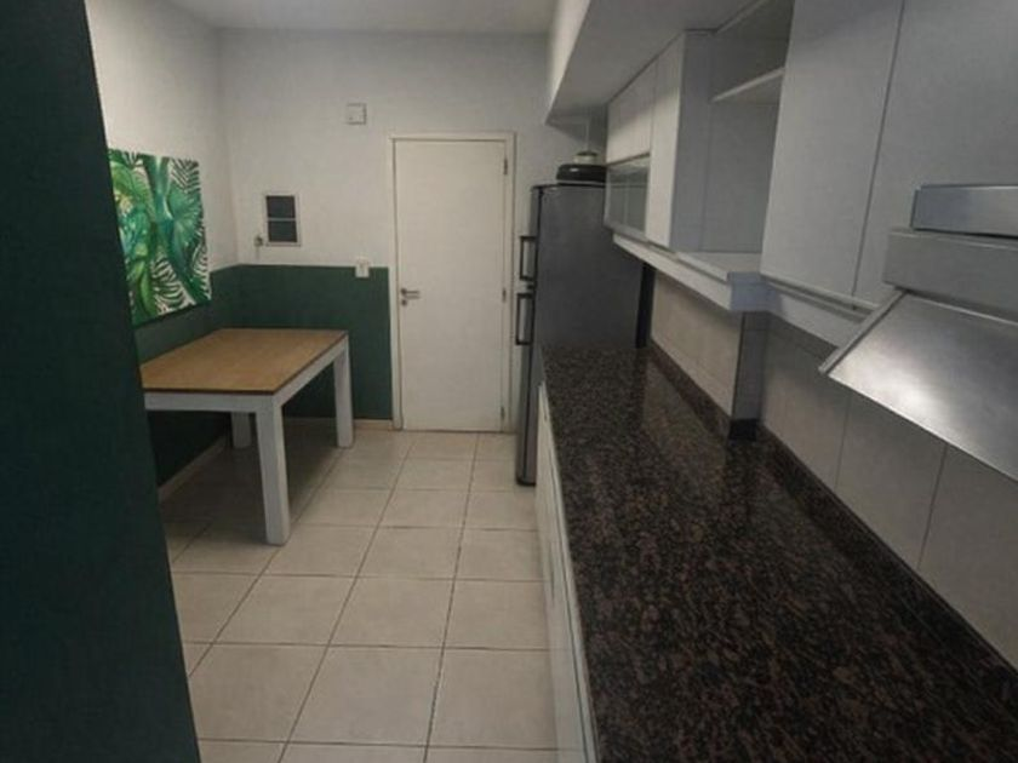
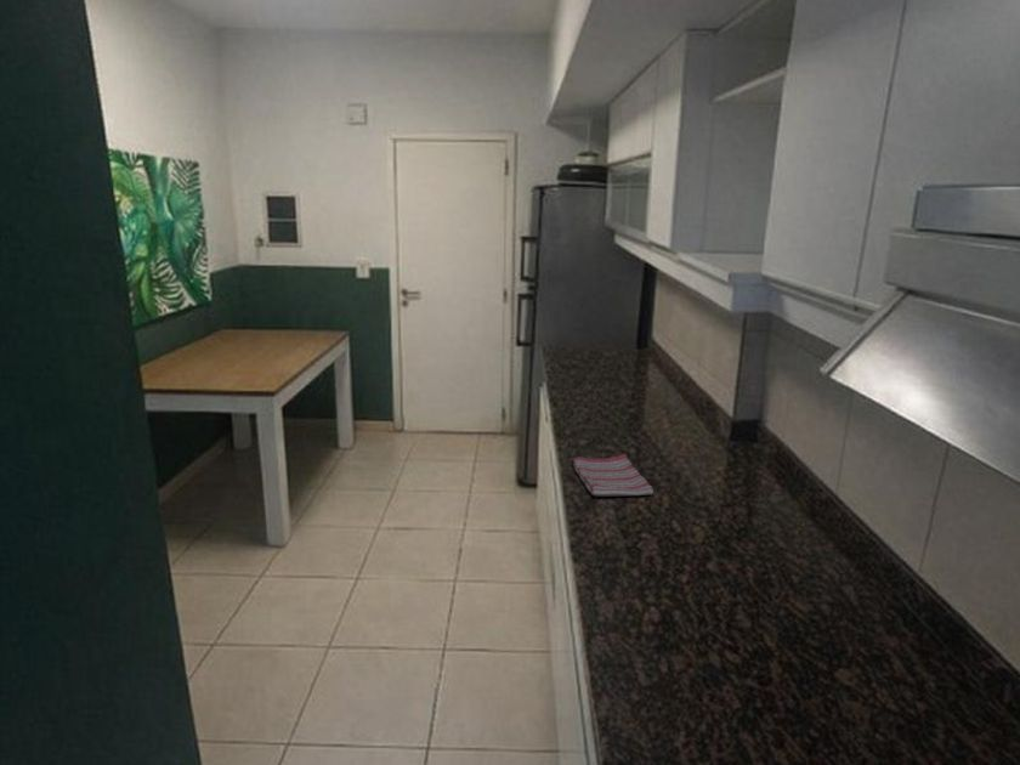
+ dish towel (610, 474)
